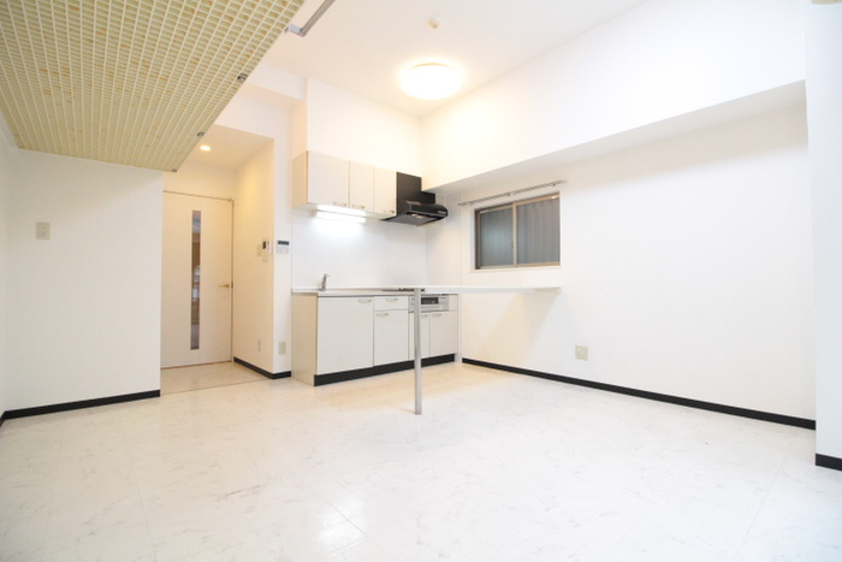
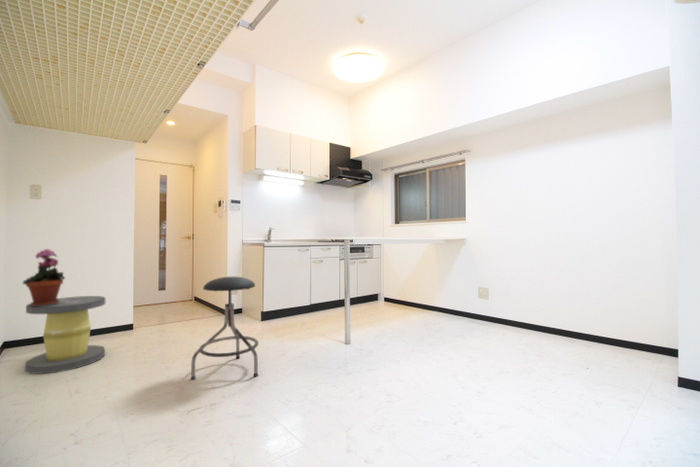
+ stool (67, 331)
+ stool (230, 322)
+ potted plant (46, 276)
